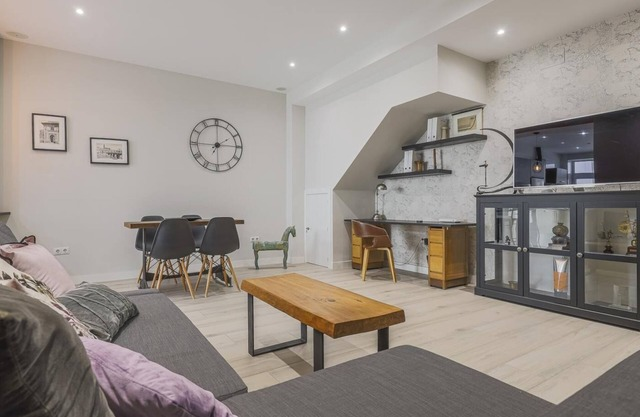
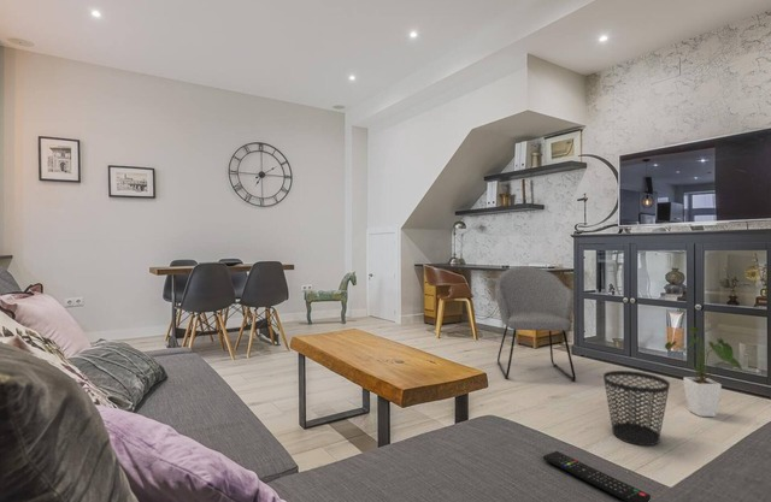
+ house plant (695, 371)
+ wastebasket (635, 407)
+ remote control (593, 477)
+ chair (531, 318)
